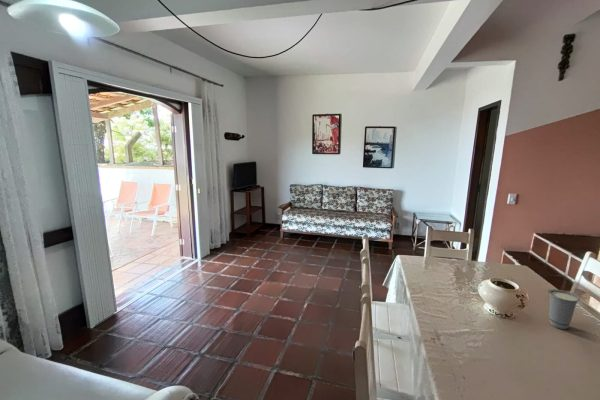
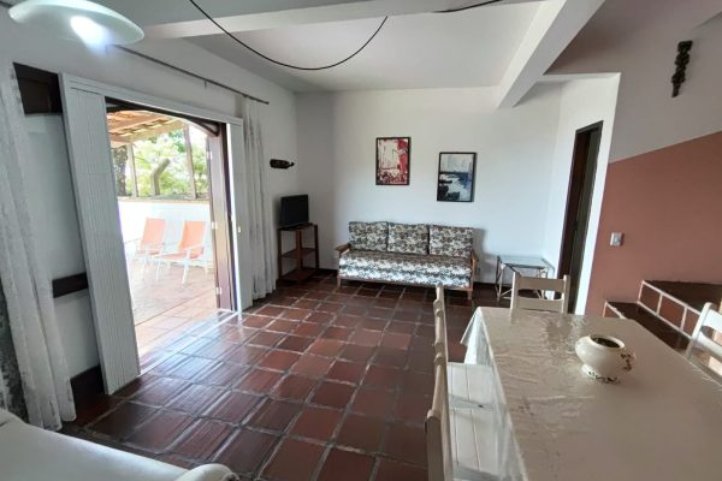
- cup (561, 310)
